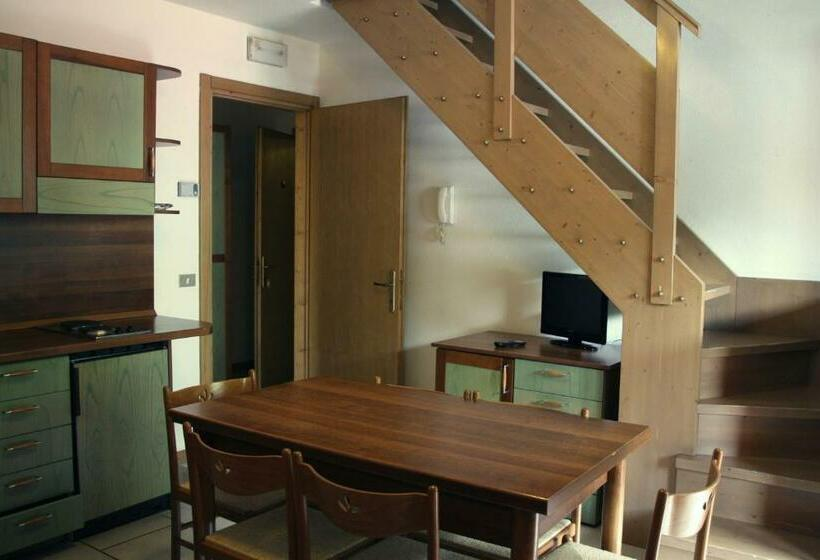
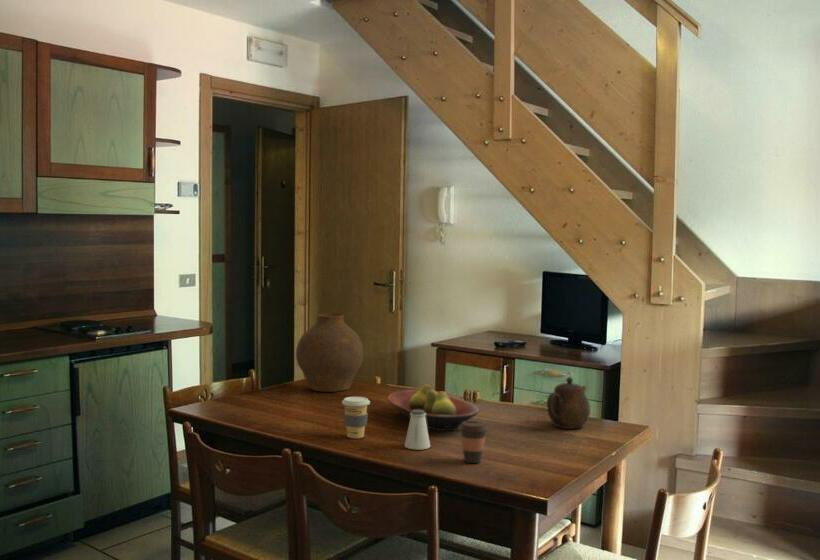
+ teapot (567, 401)
+ fruit bowl (431, 404)
+ coffee cup (472, 442)
+ vase (329, 351)
+ coffee cup (355, 417)
+ saltshaker (417, 428)
